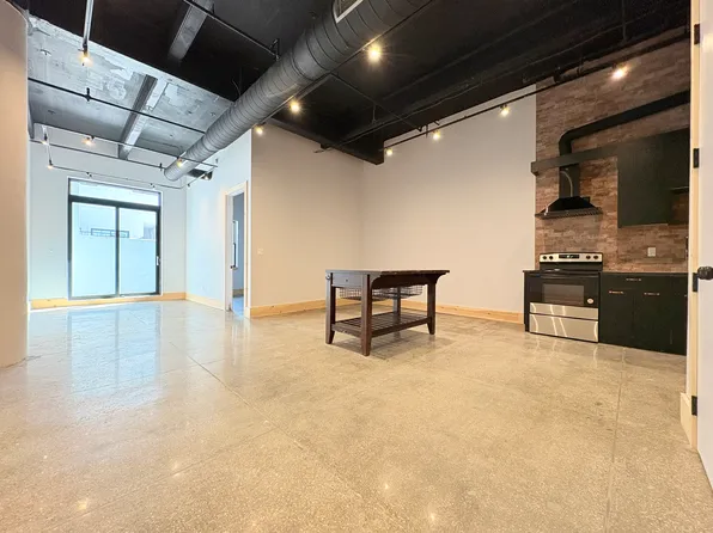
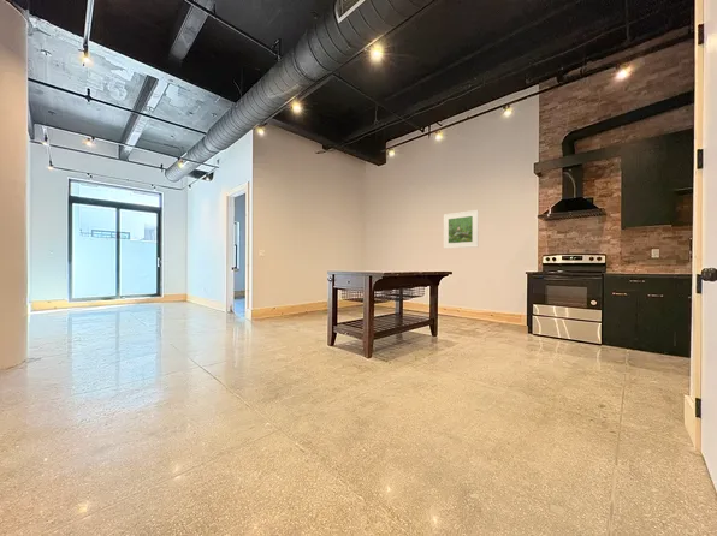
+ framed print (460, 230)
